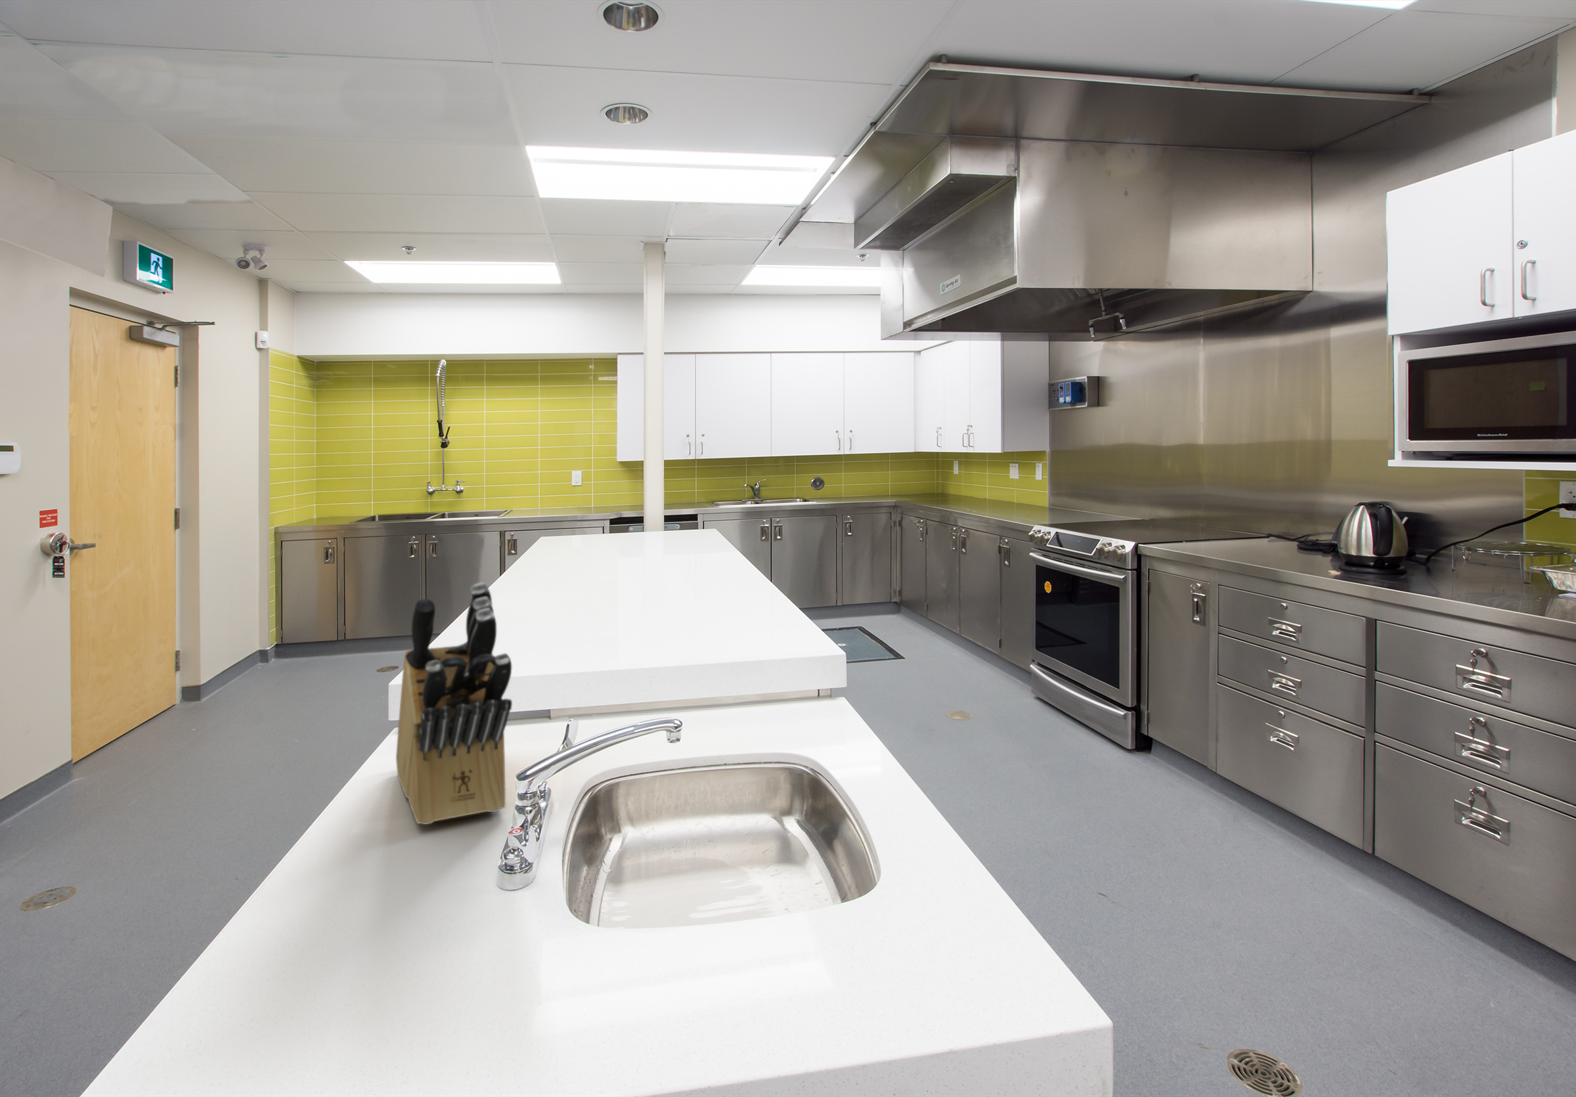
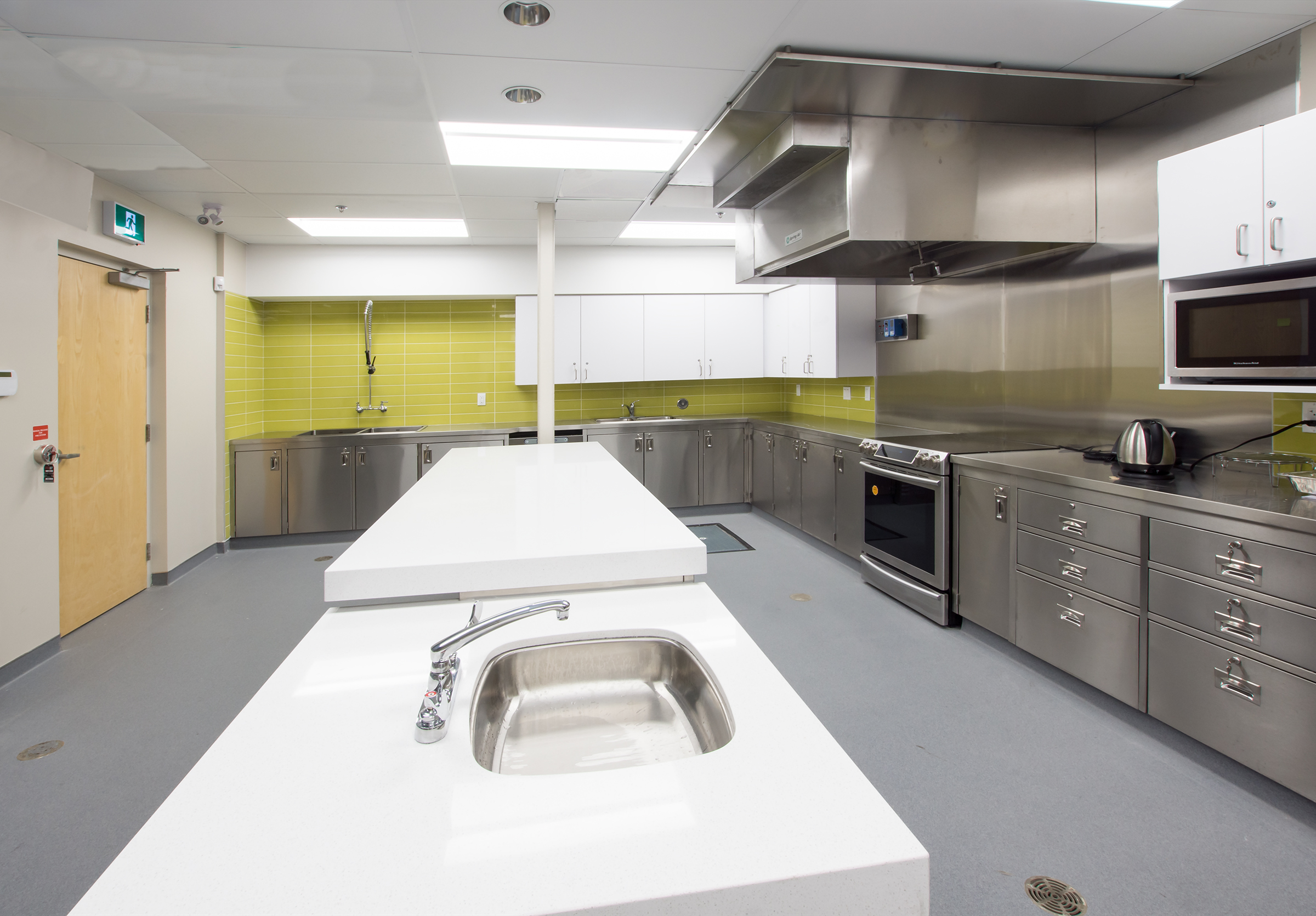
- knife block (449, 691)
